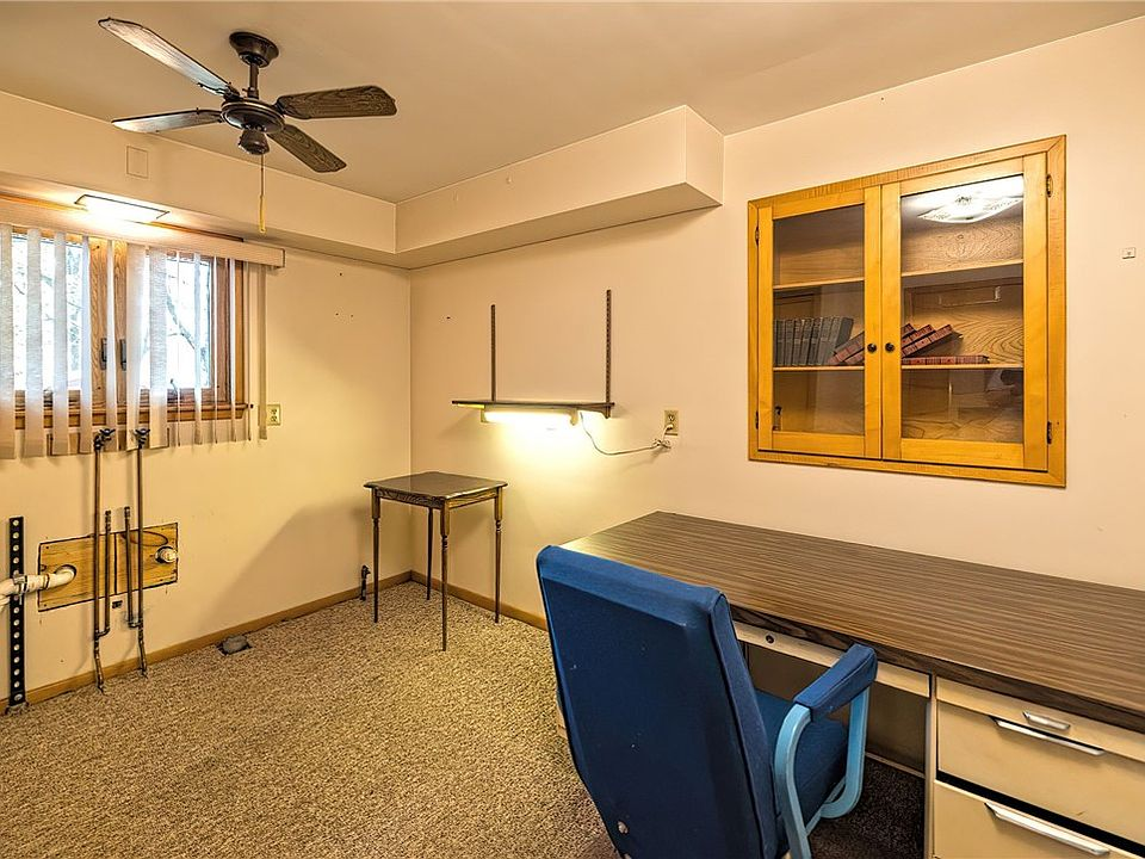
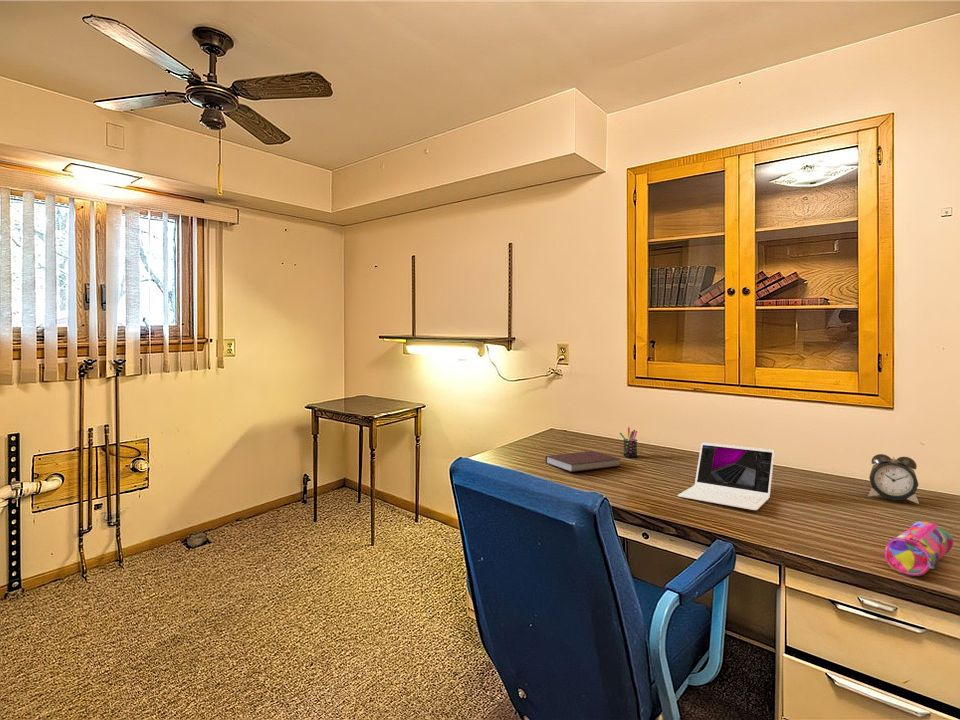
+ laptop (726, 470)
+ alarm clock (892, 477)
+ pencil case (919, 546)
+ notebook (582, 460)
+ pen holder (628, 441)
